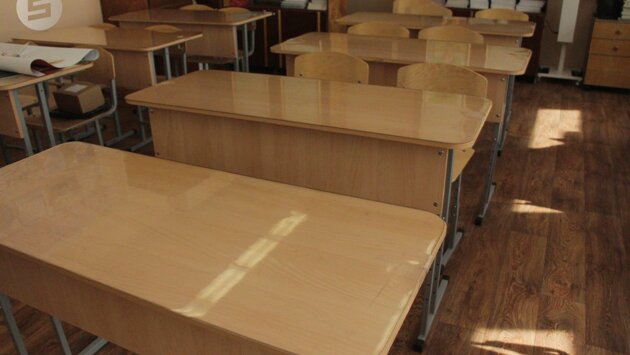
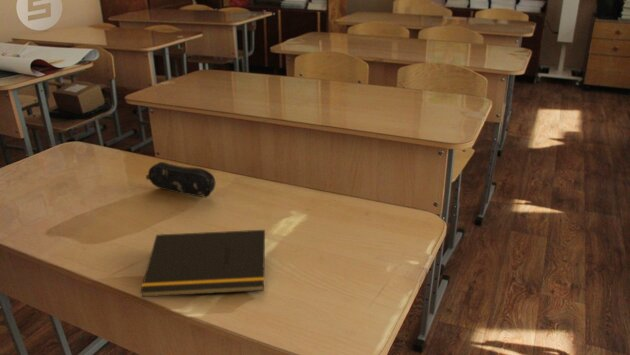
+ pencil case (181, 179)
+ notepad (207, 261)
